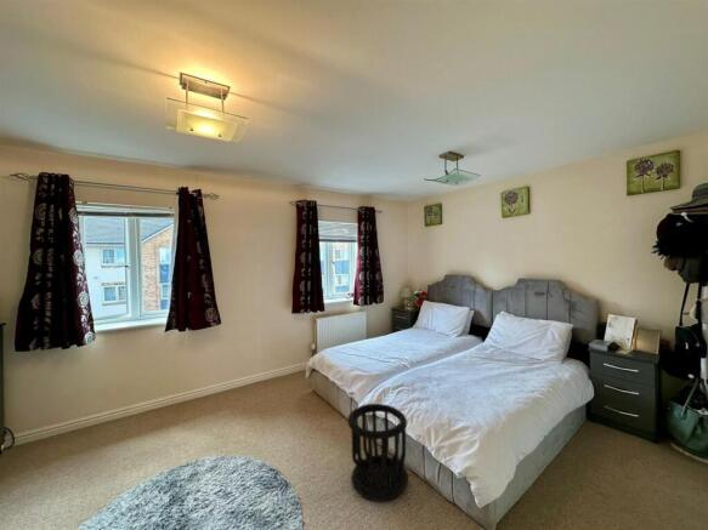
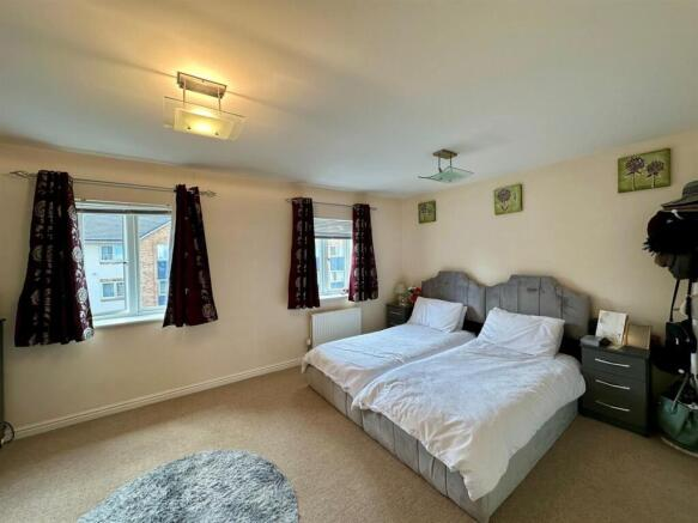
- wastebasket (376, 448)
